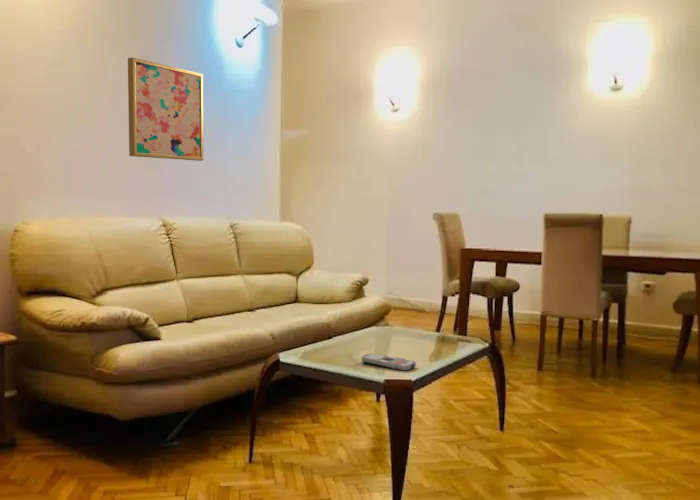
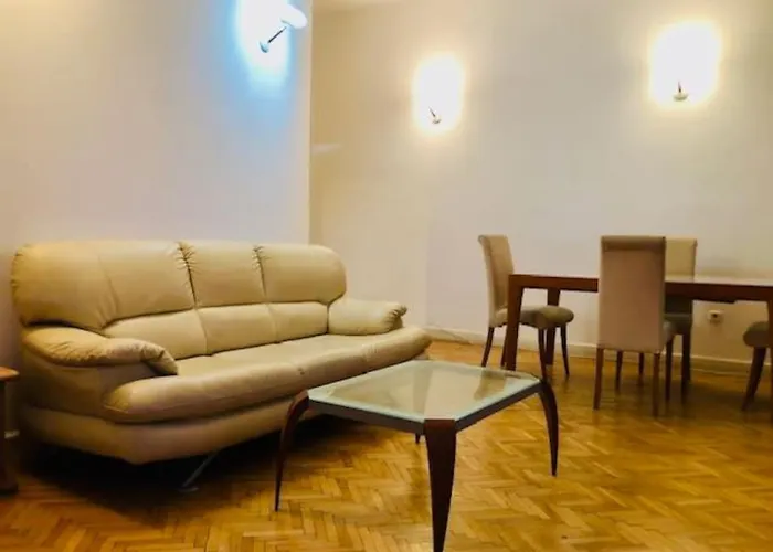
- wall art (168, 112)
- remote control (387, 361)
